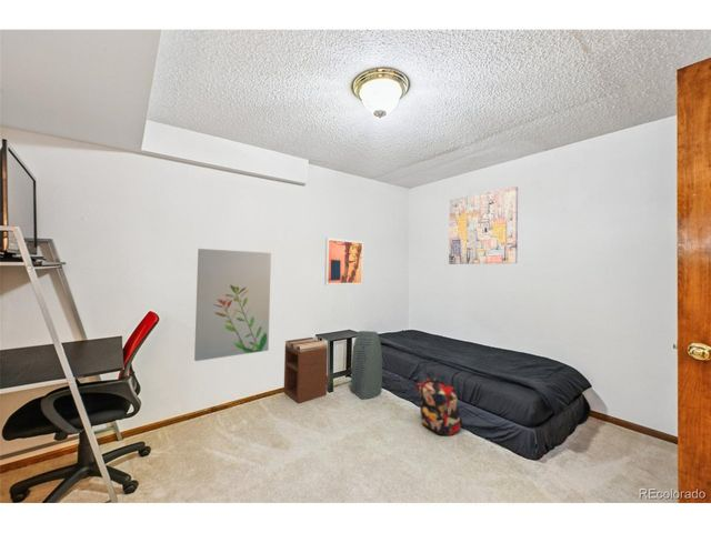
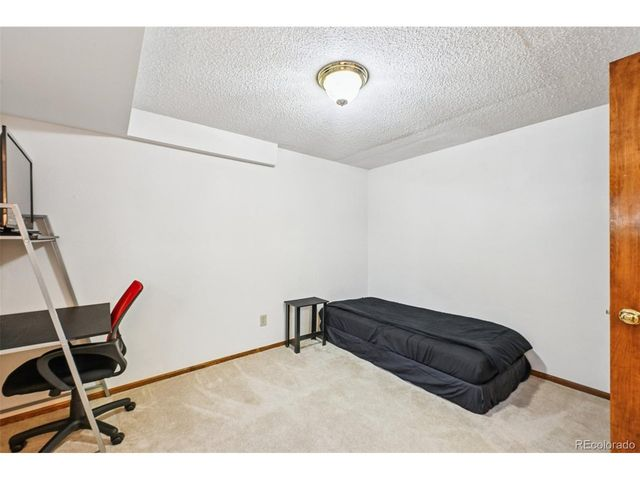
- wall art (344, 262)
- backpack (439, 402)
- wall art (480, 229)
- wall art (234, 302)
- nightstand (306, 368)
- air purifier (367, 361)
